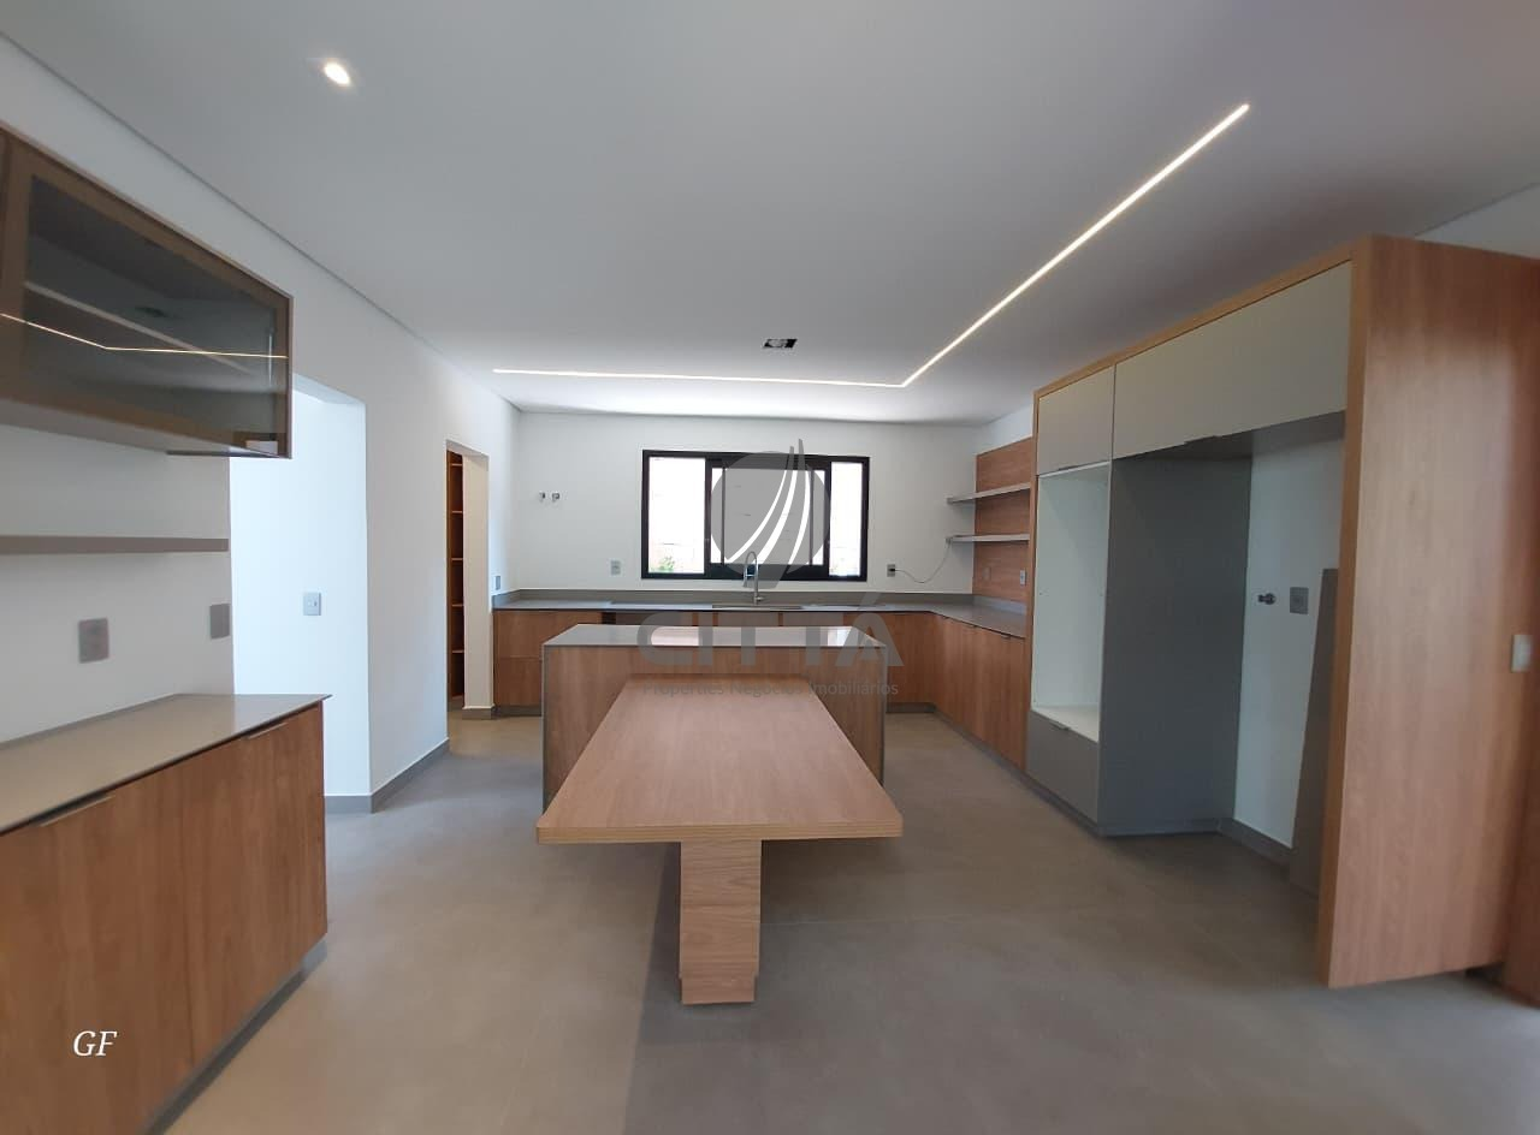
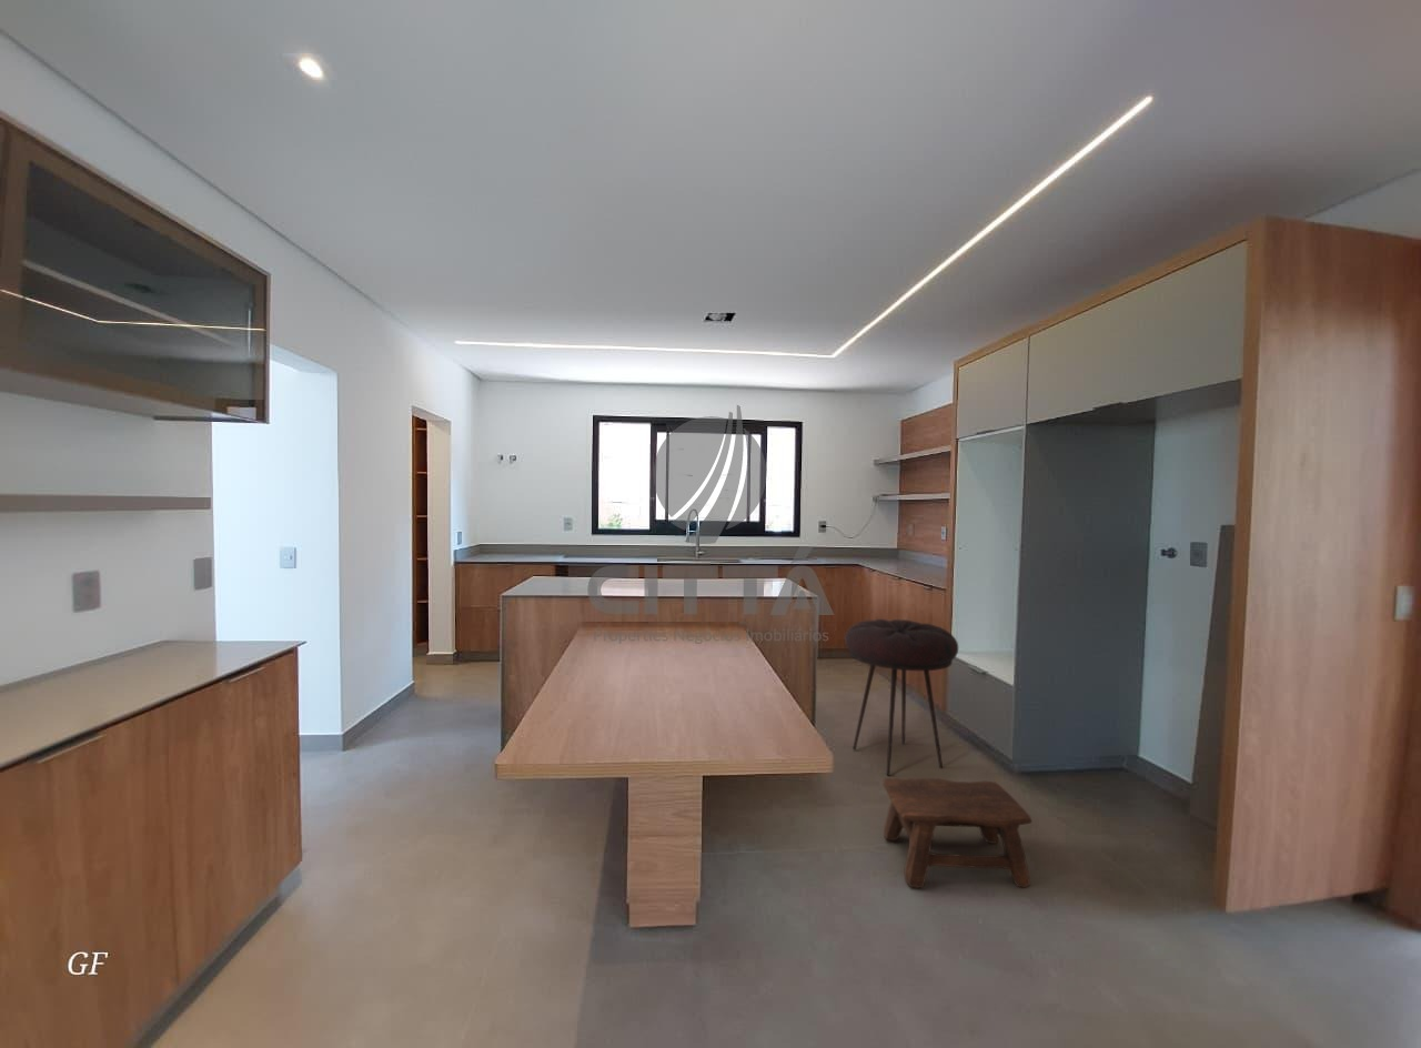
+ stool (901, 692)
+ stool (954, 825)
